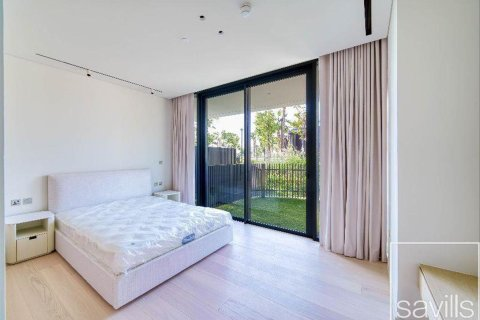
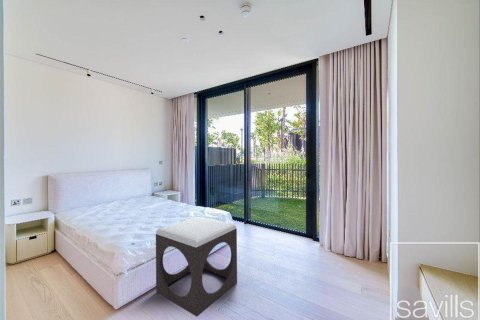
+ footstool (197, 256)
